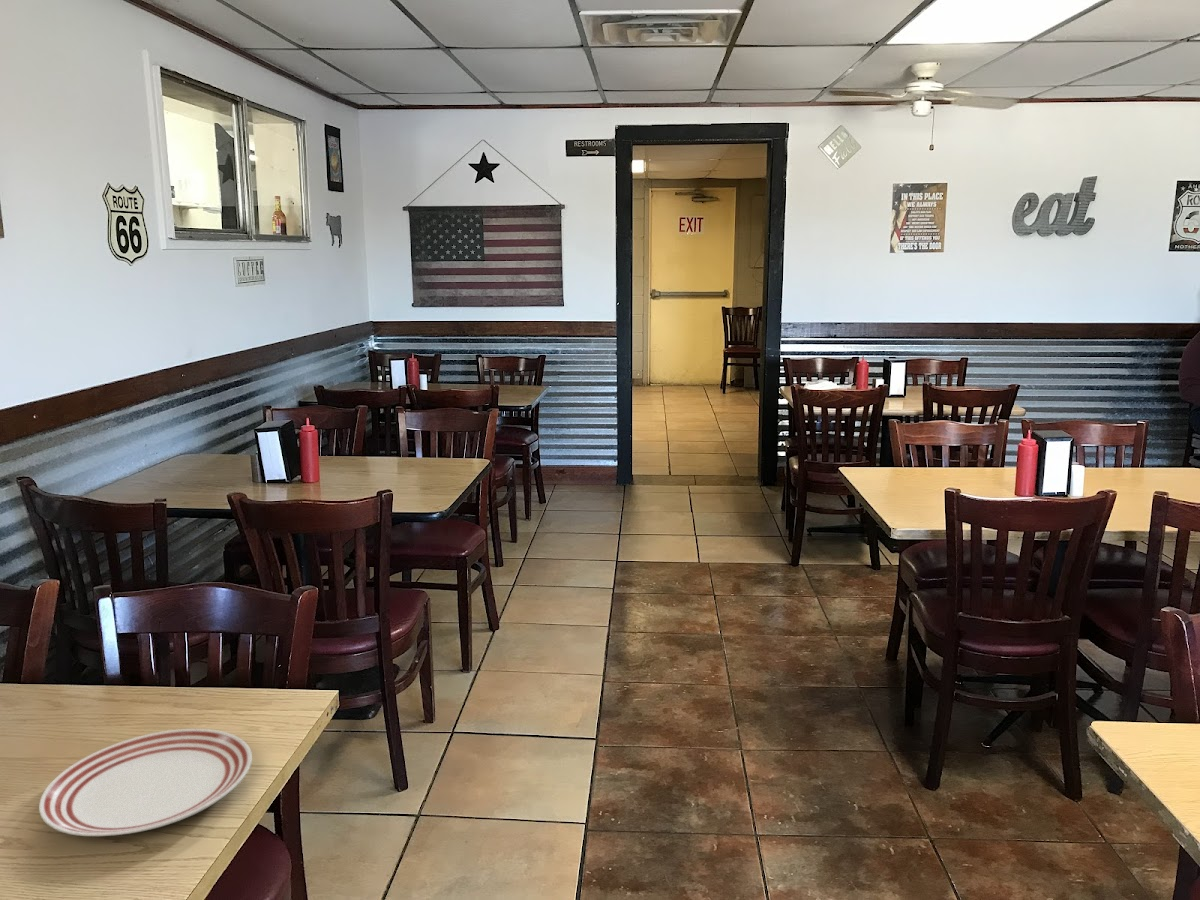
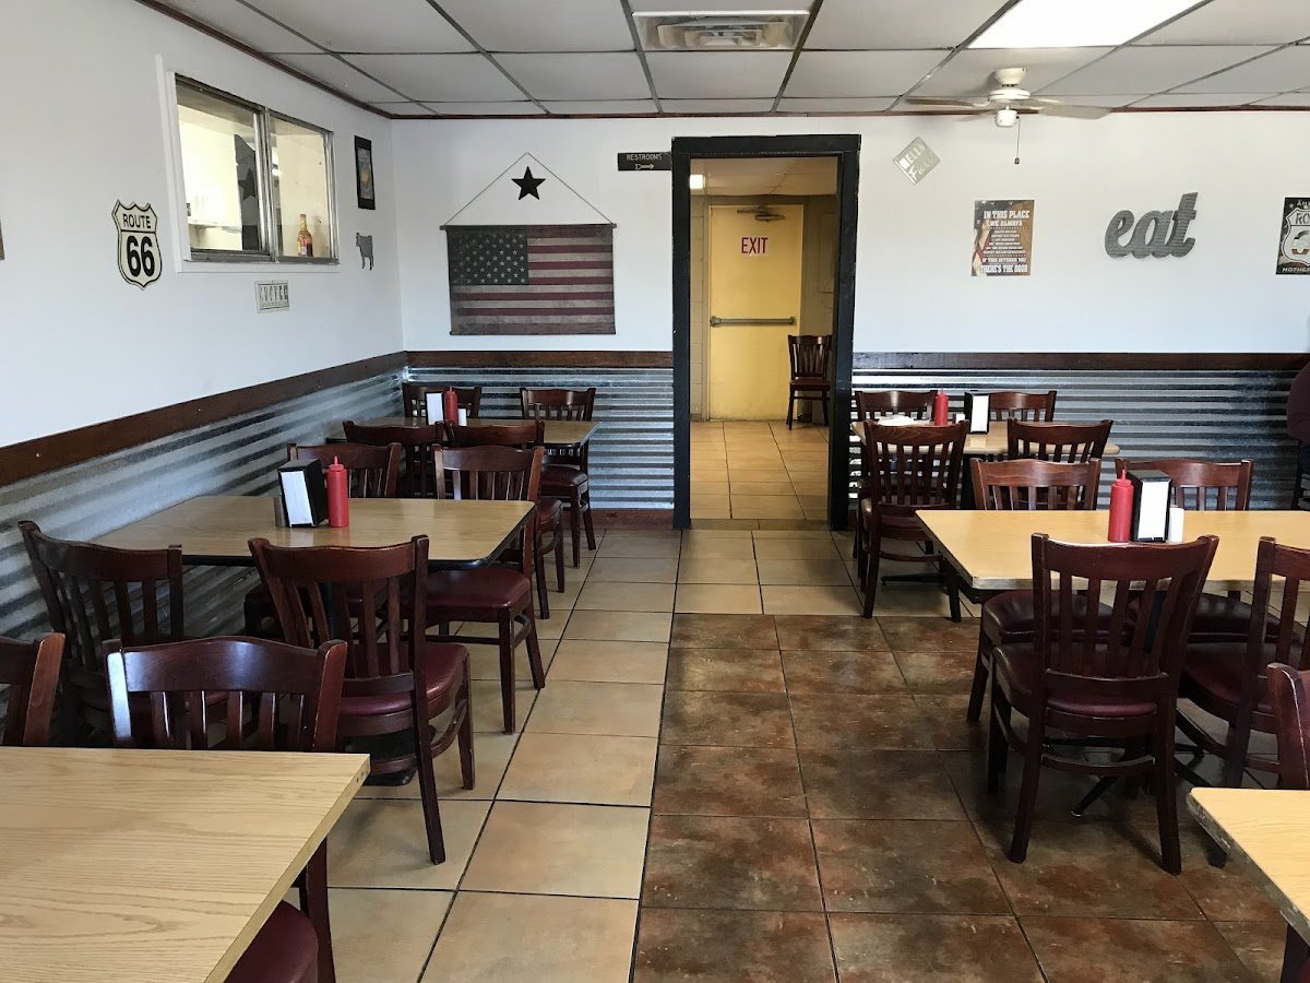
- dinner plate (151, 784)
